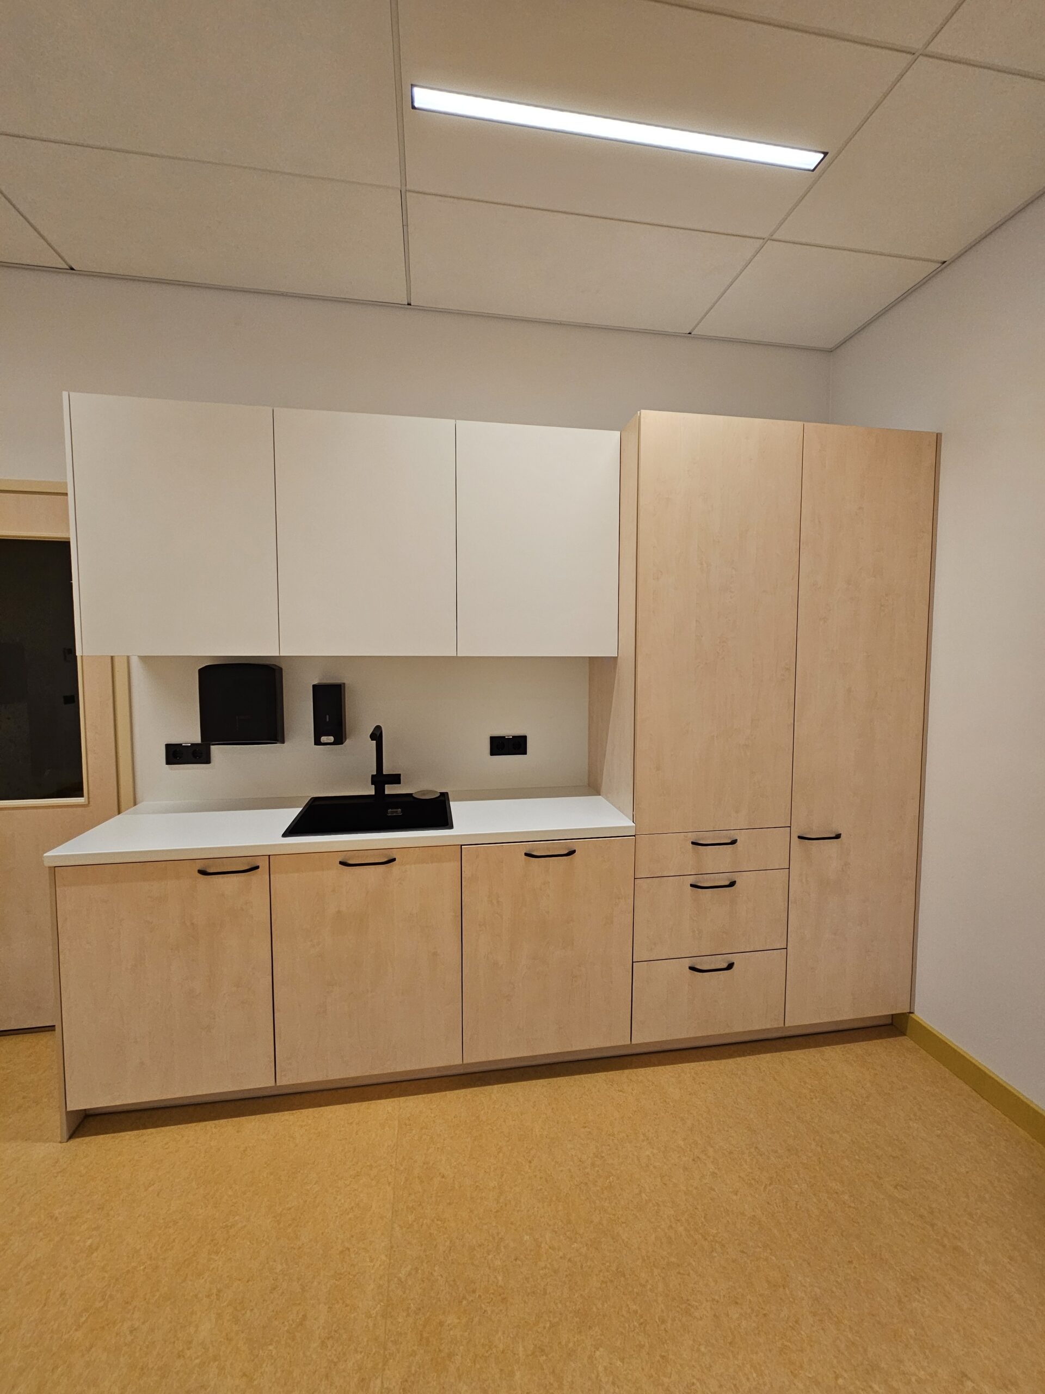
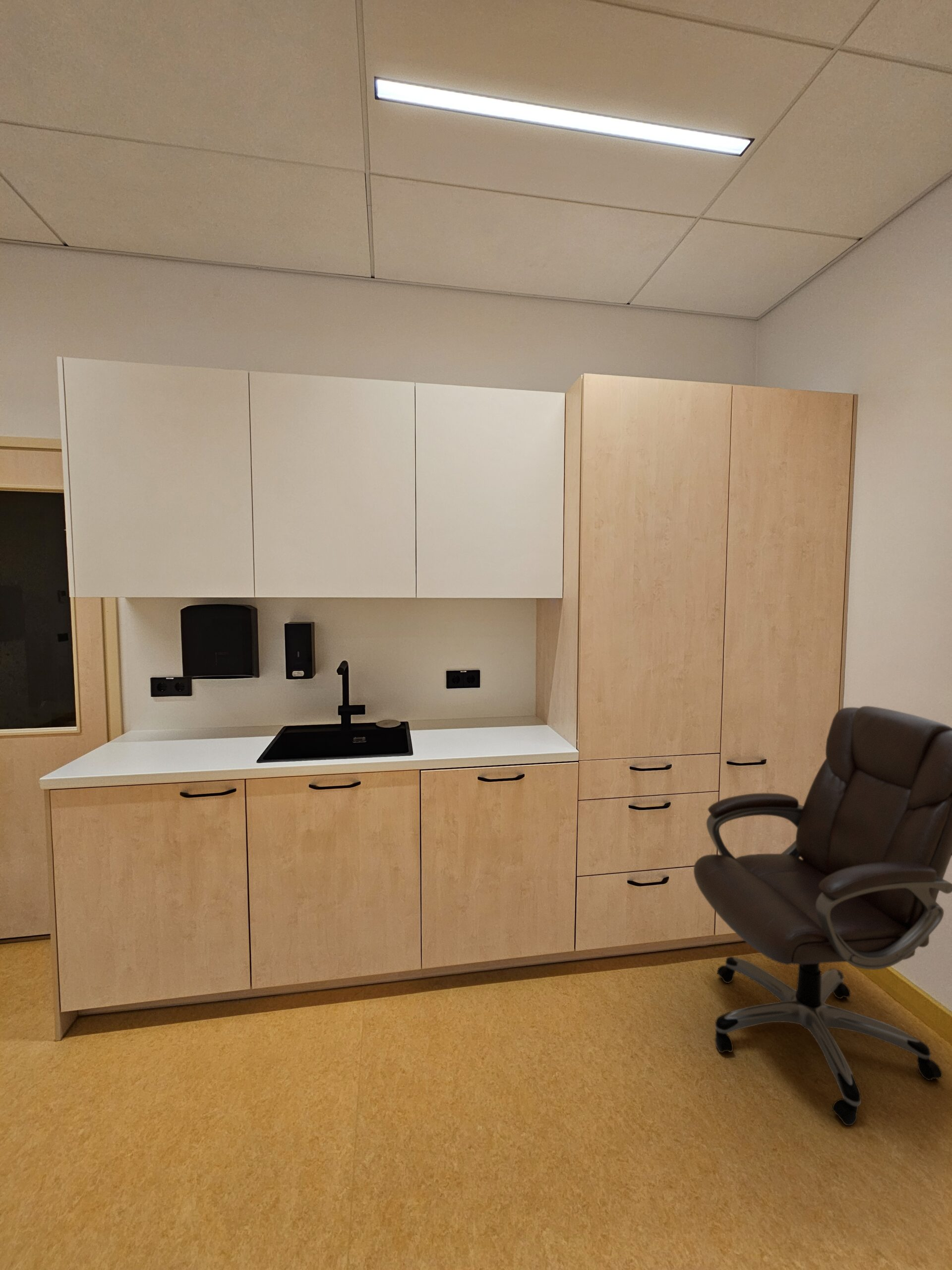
+ chair (815, 878)
